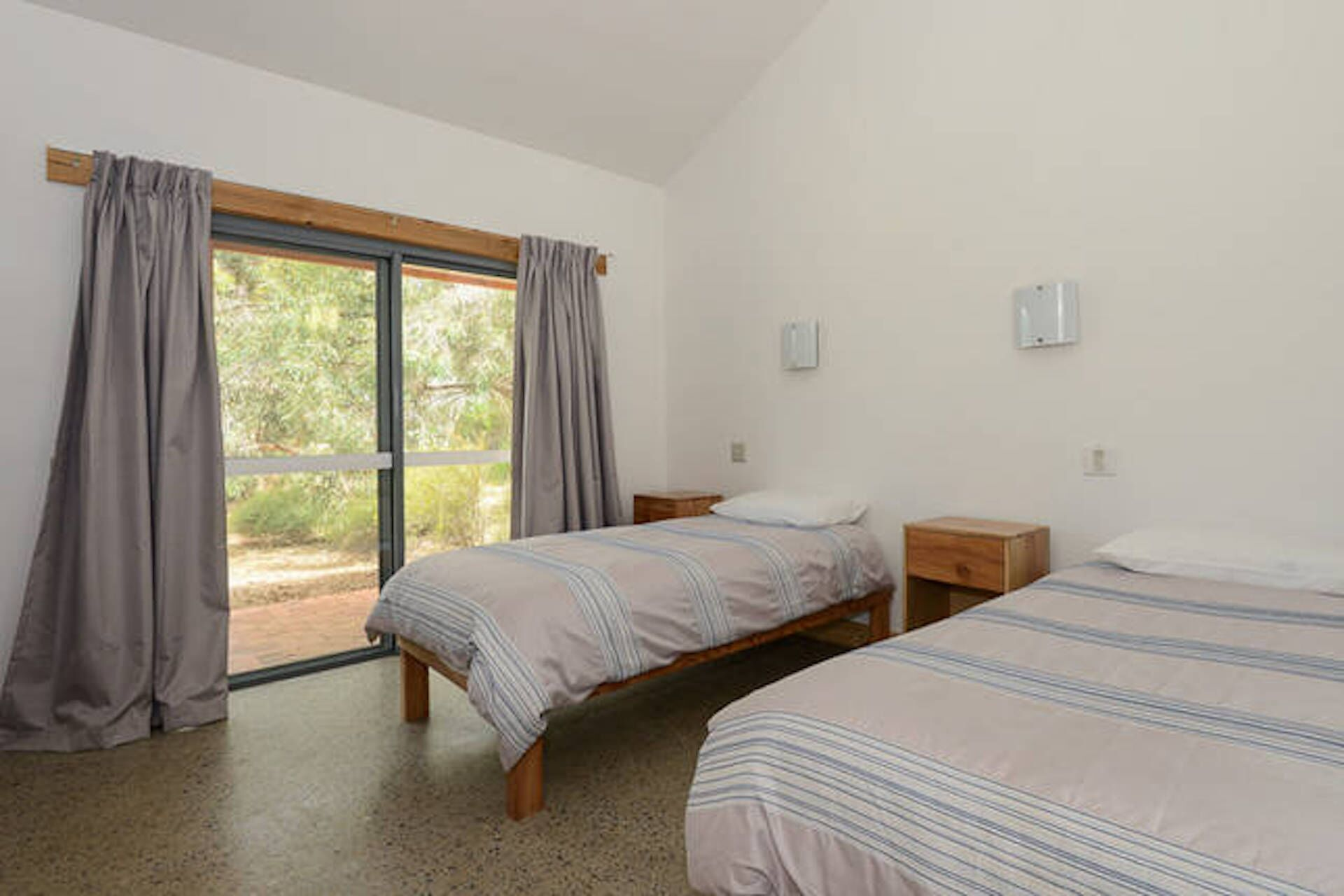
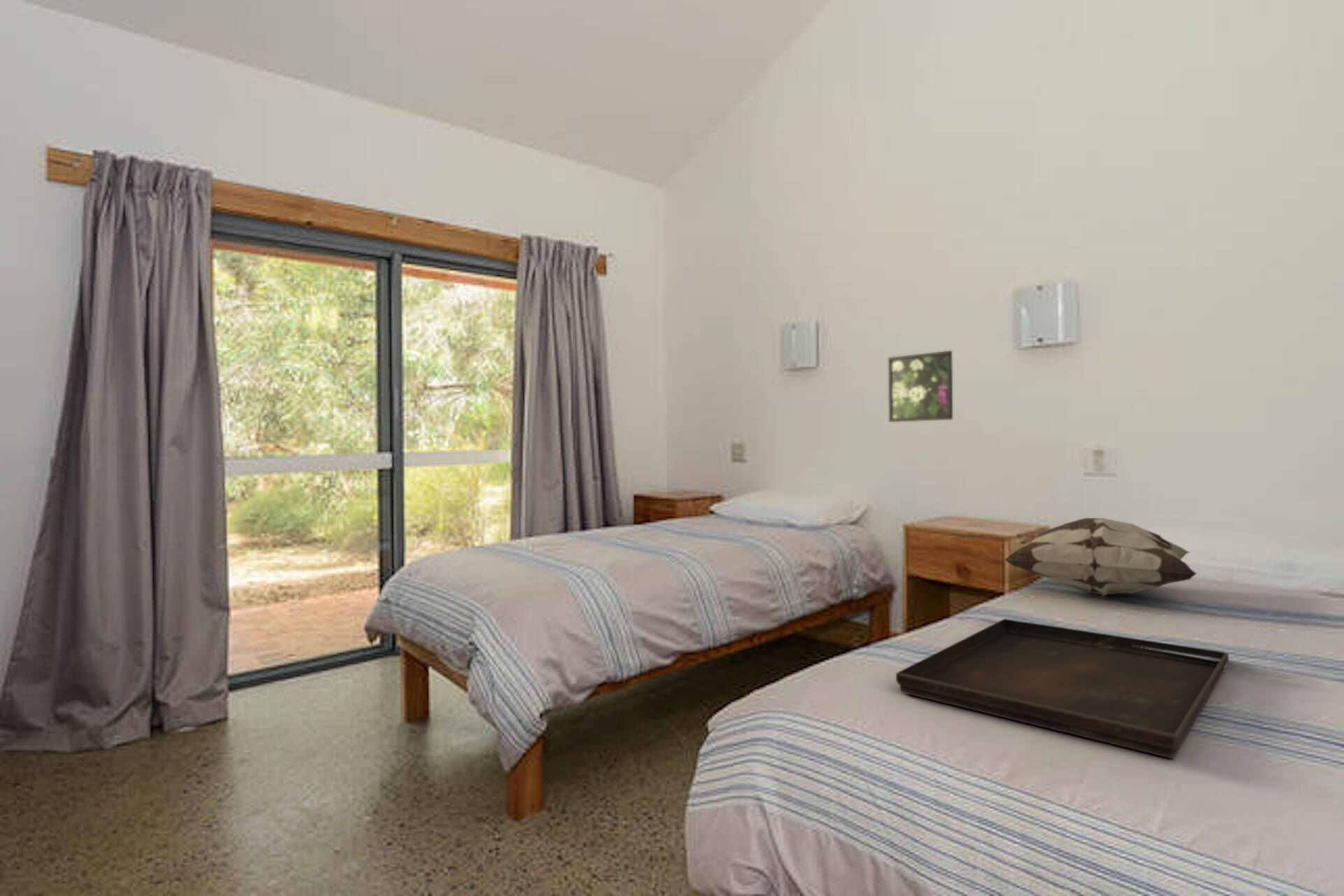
+ serving tray (1068, 672)
+ decorative pillow (1096, 555)
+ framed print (919, 387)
